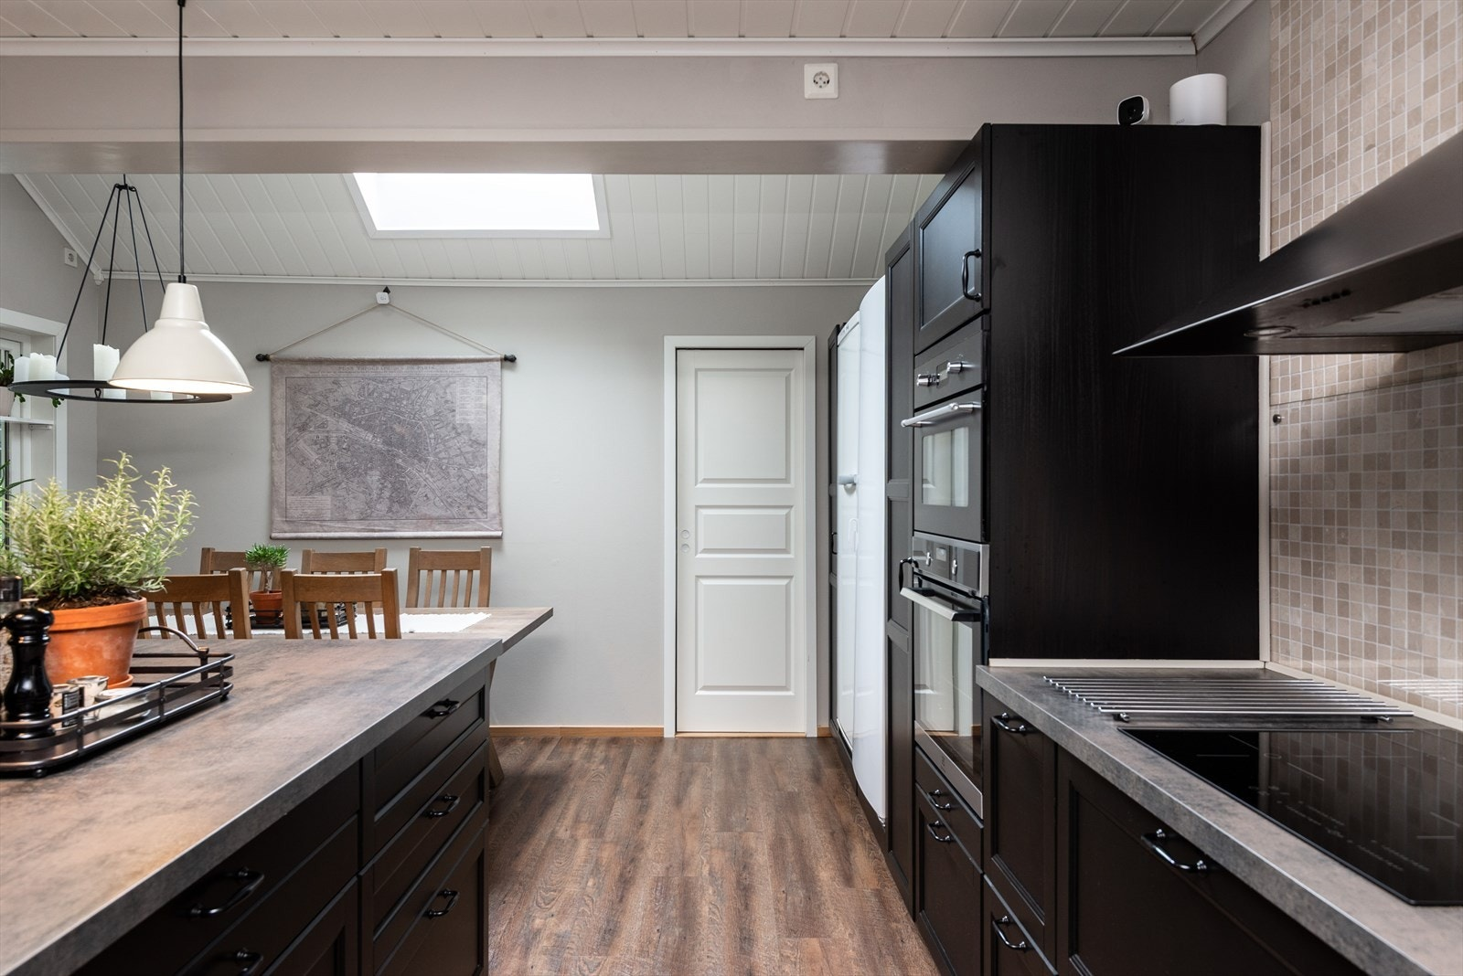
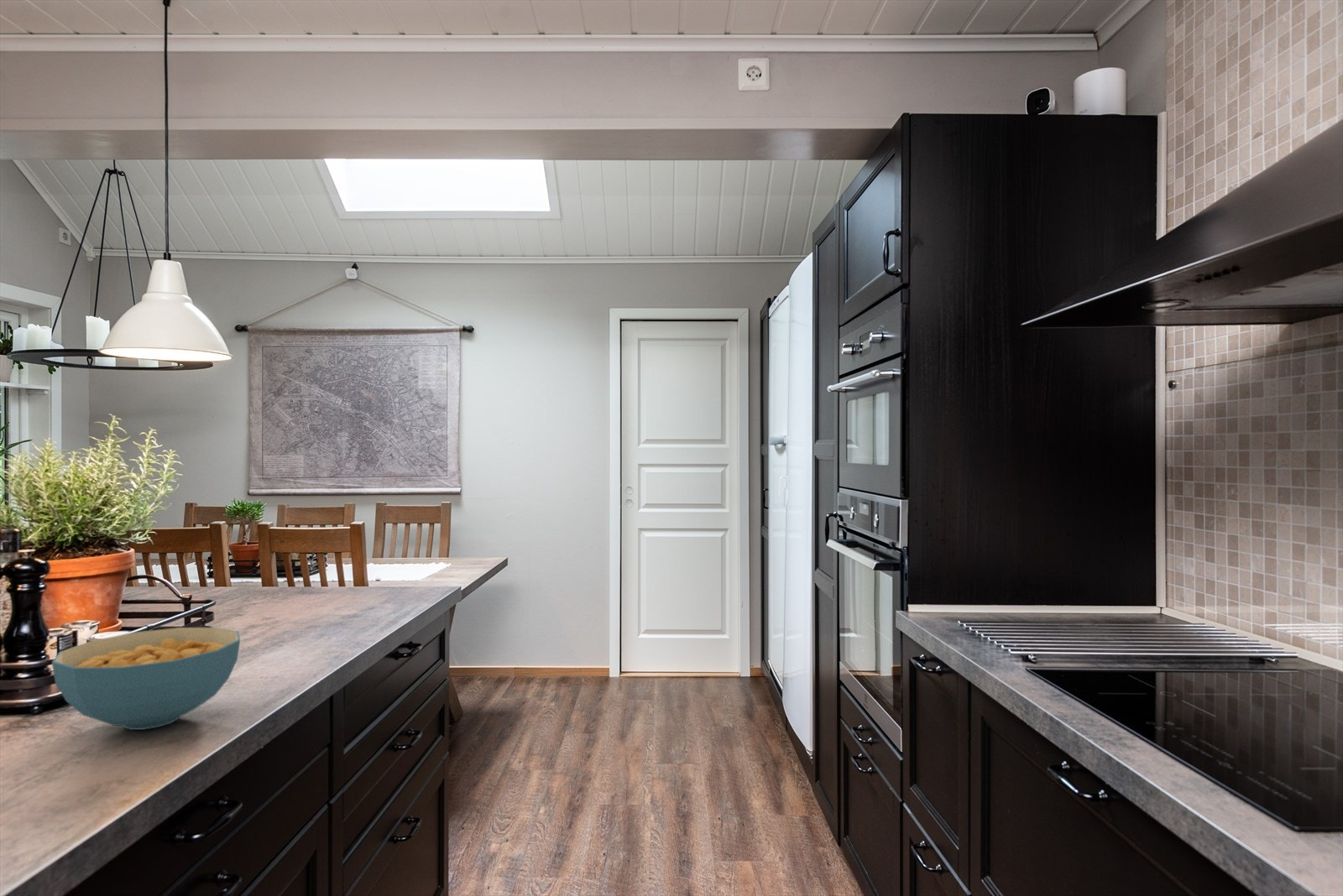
+ cereal bowl (152, 683)
